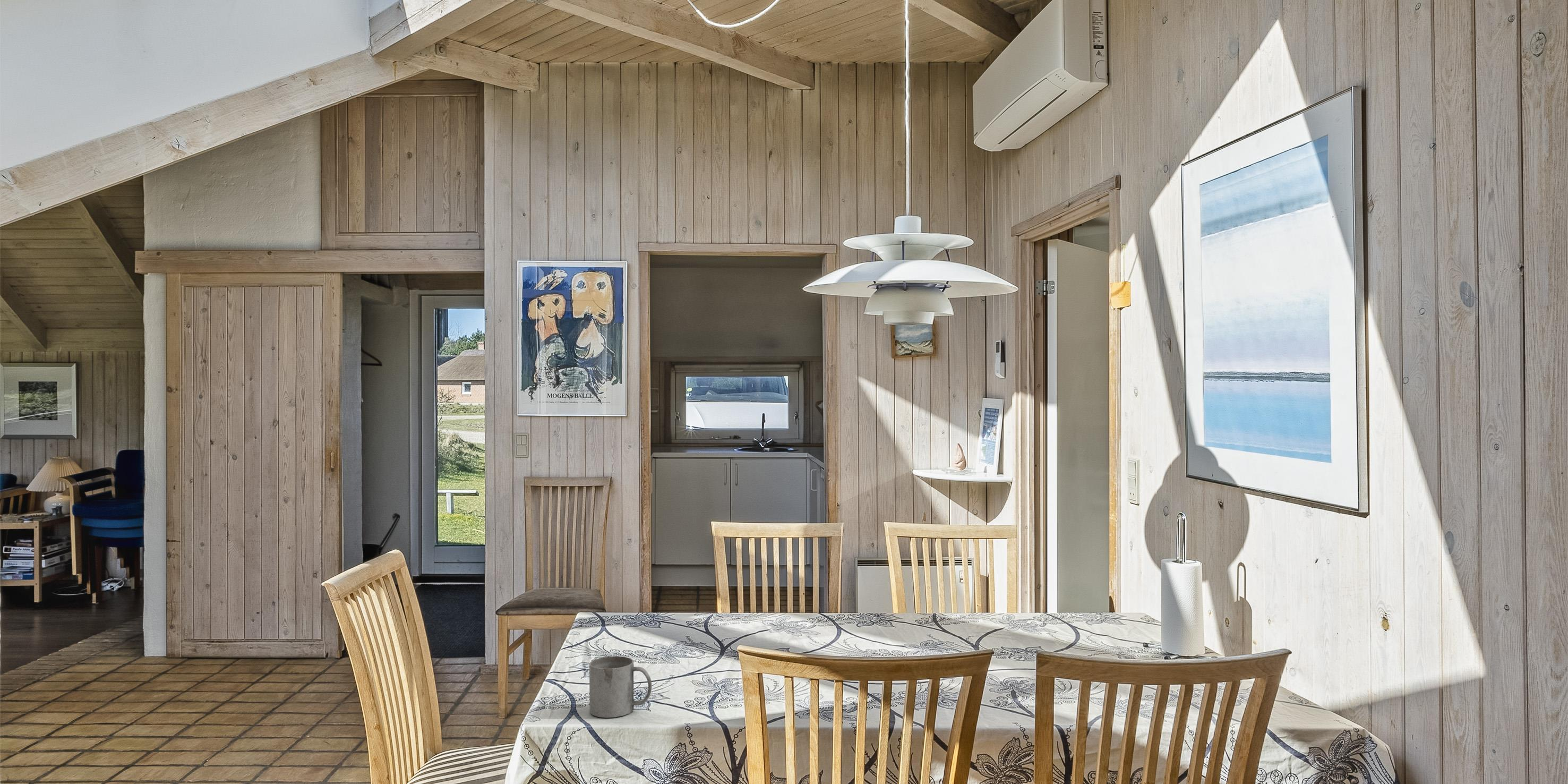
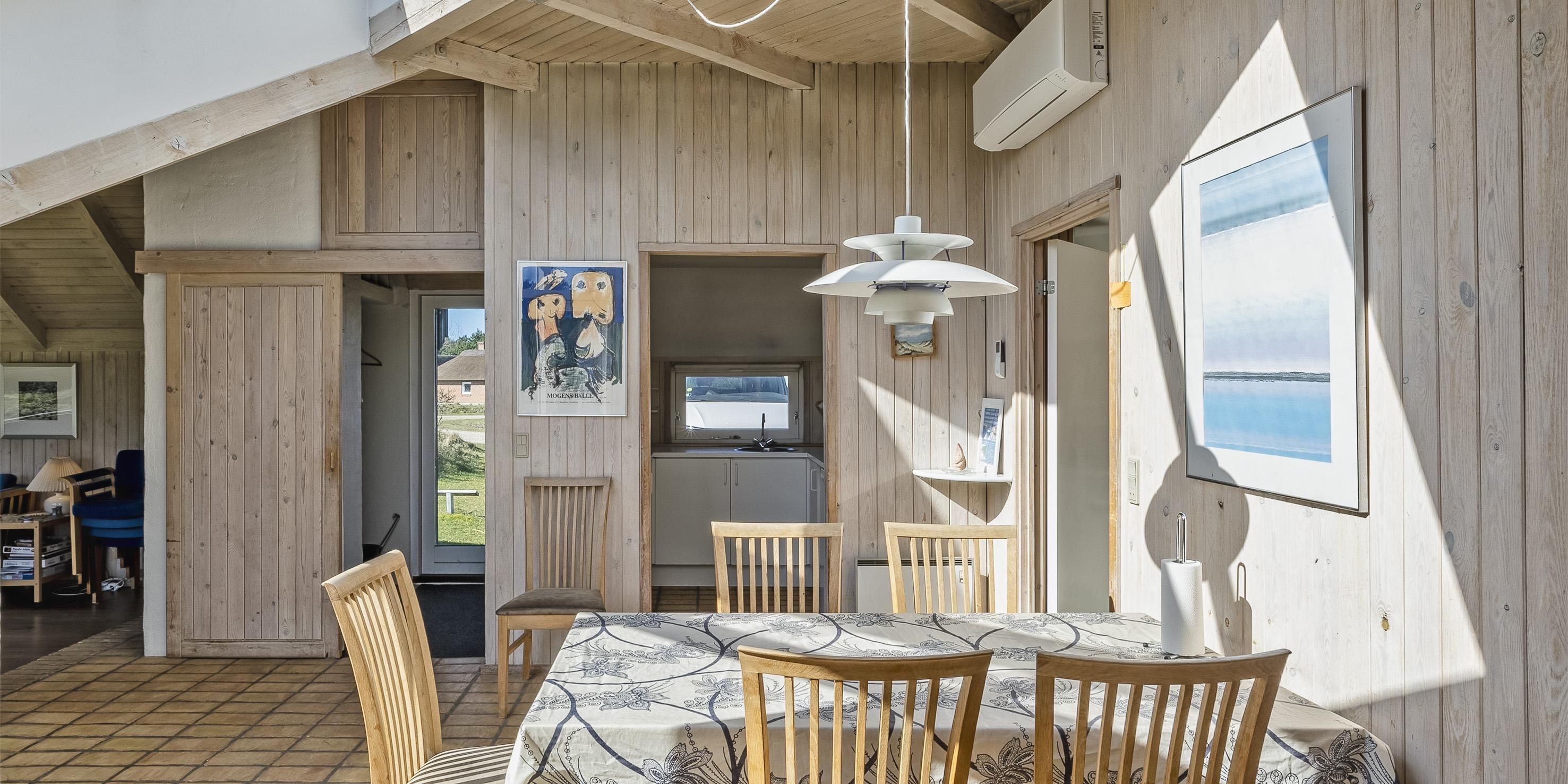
- mug (621, 686)
